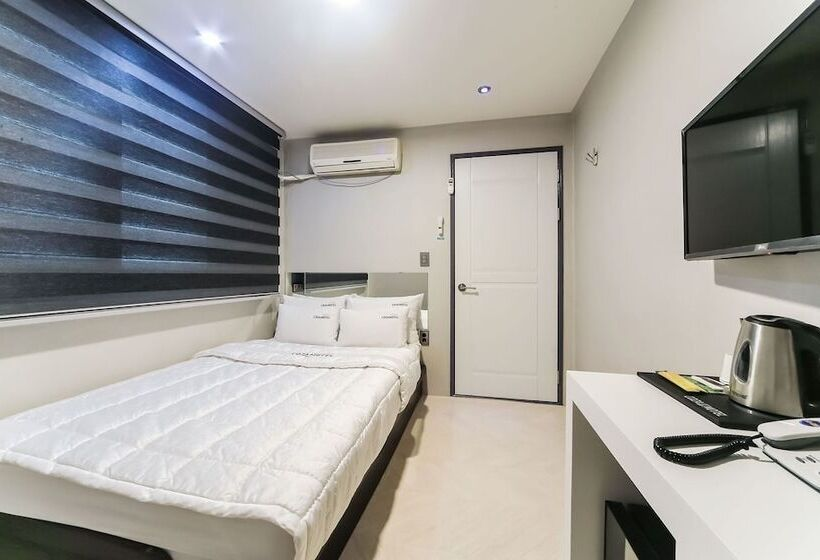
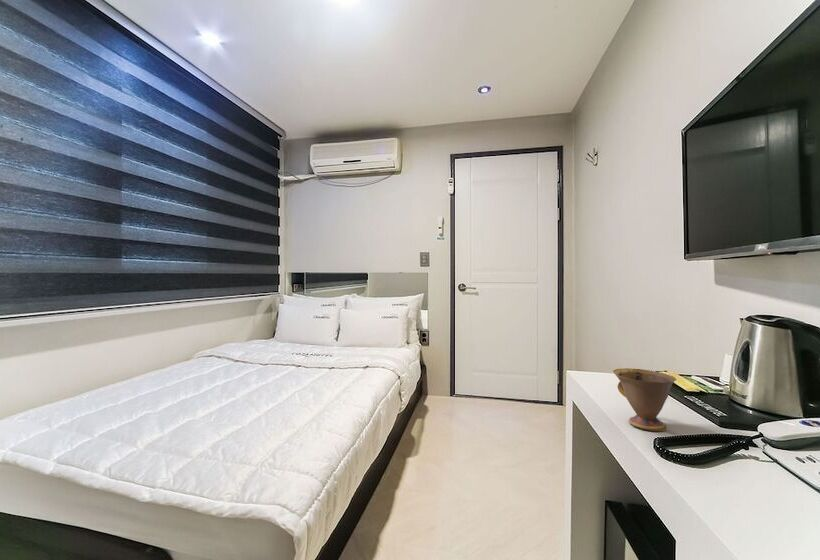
+ teacup (640, 398)
